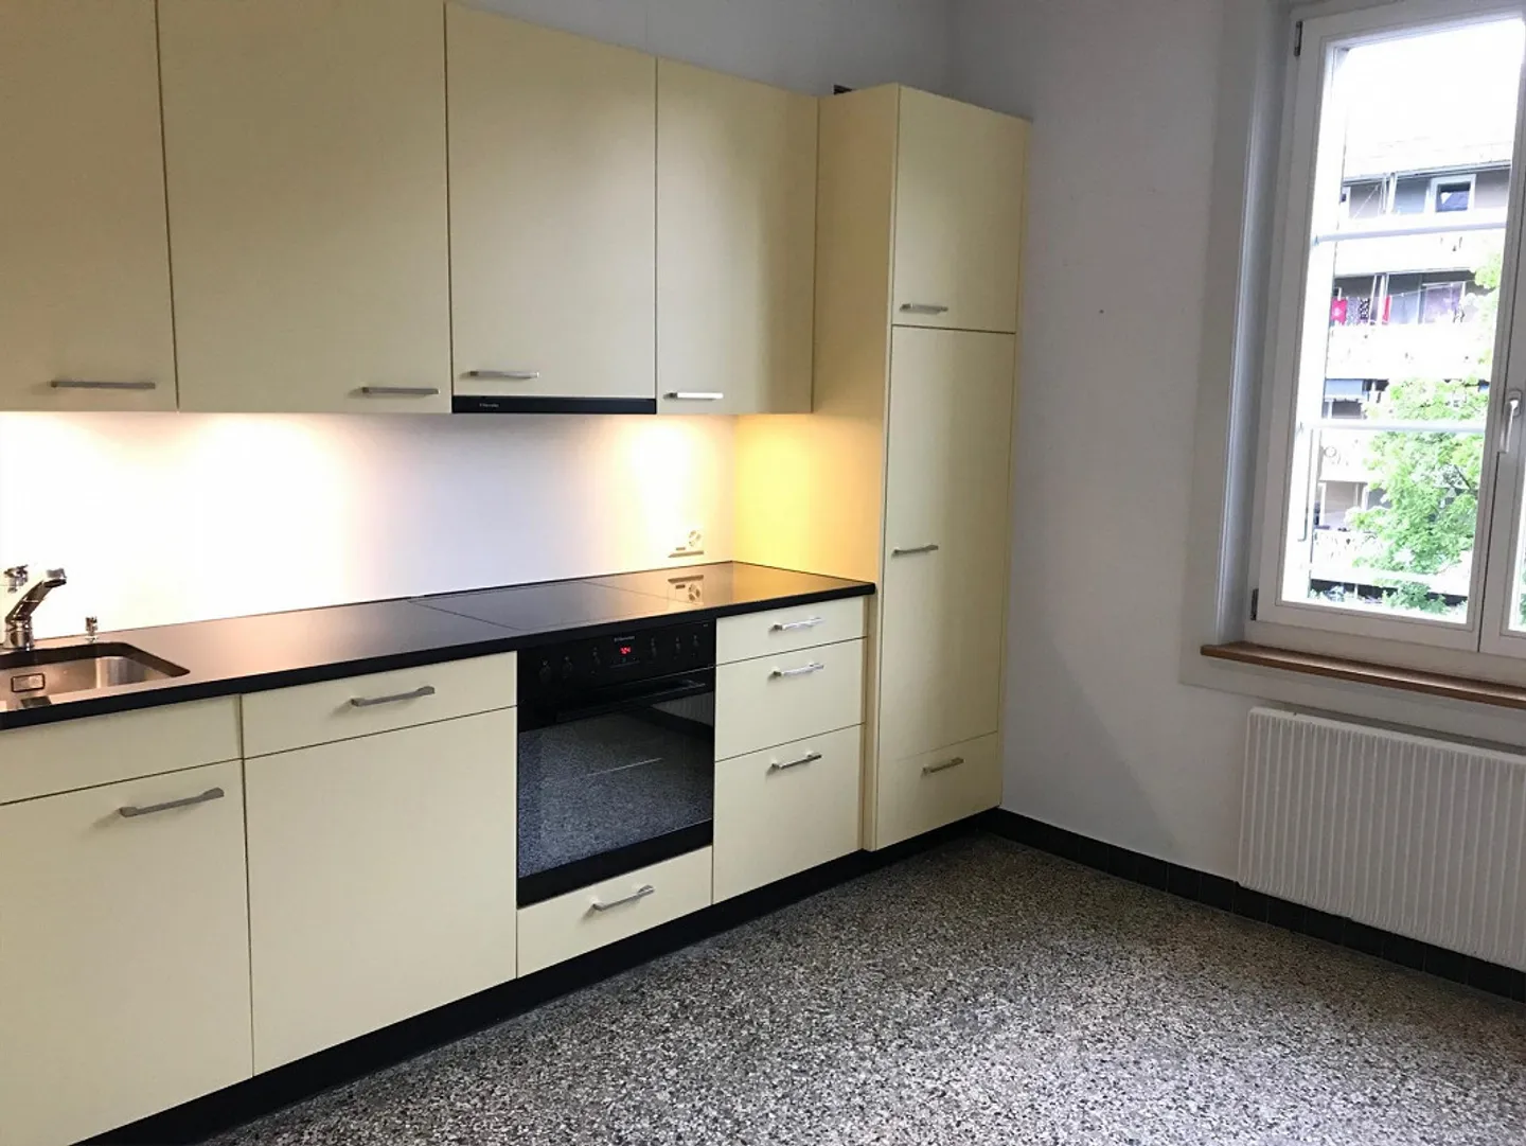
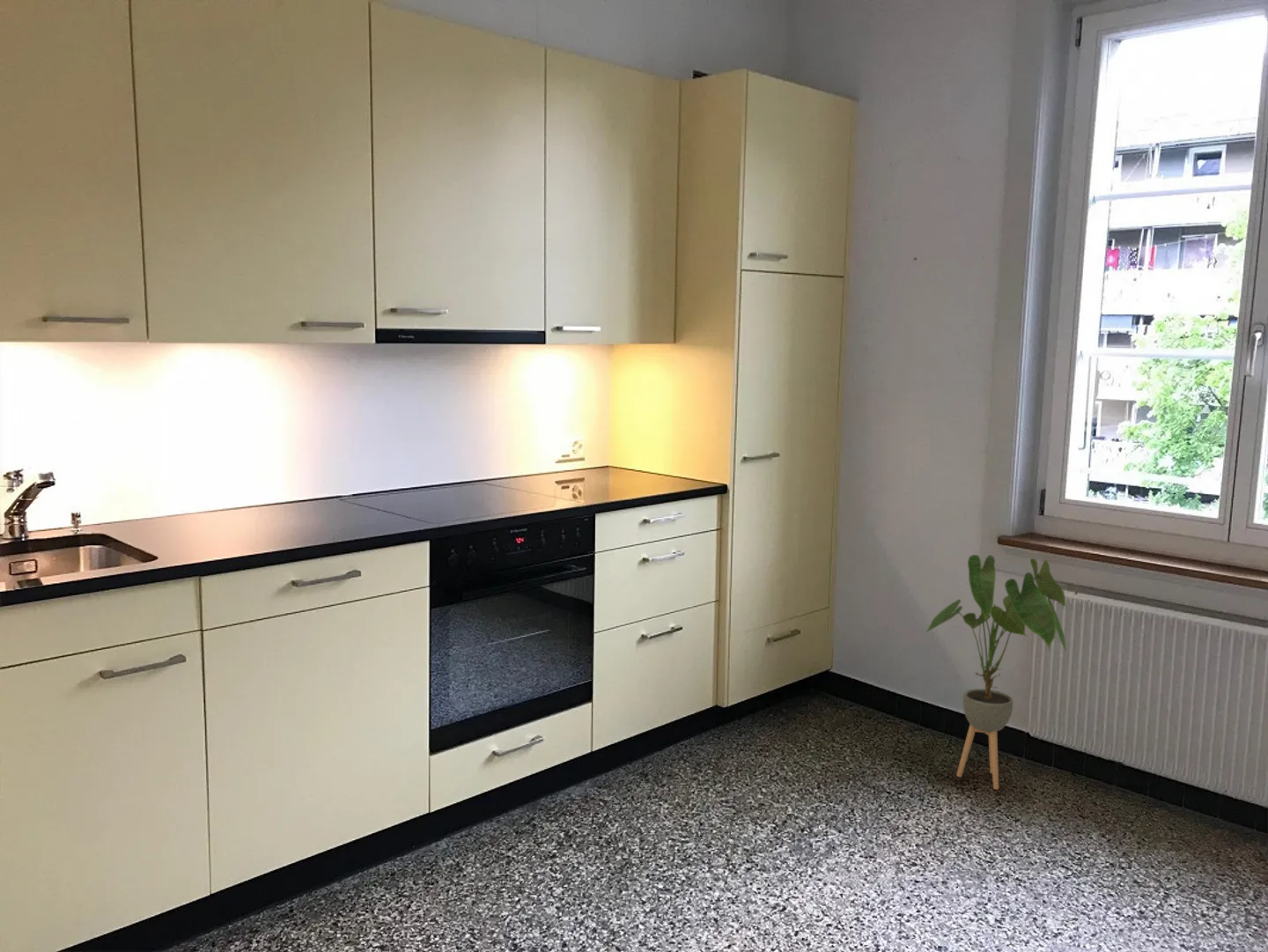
+ house plant (999, 668)
